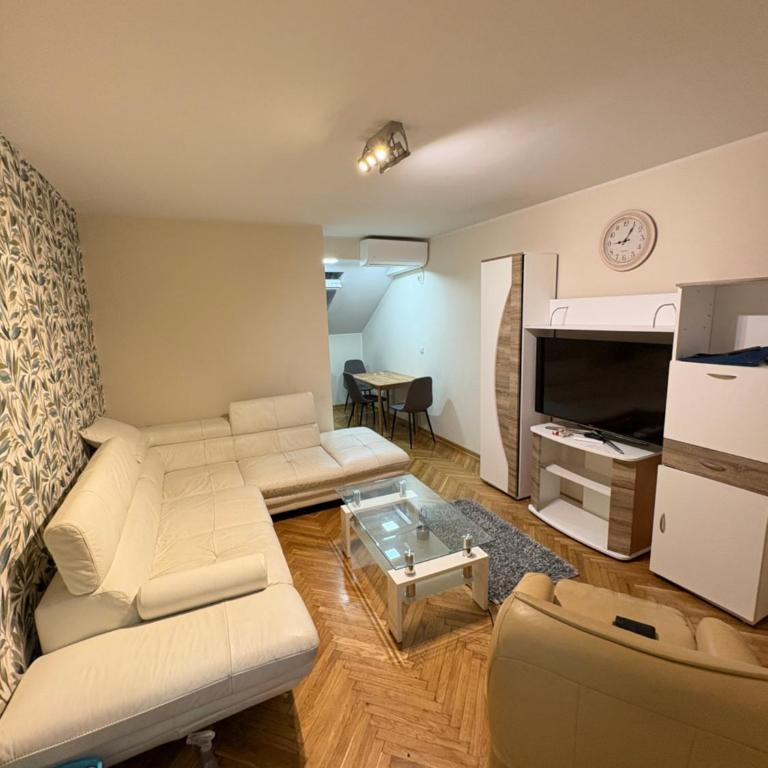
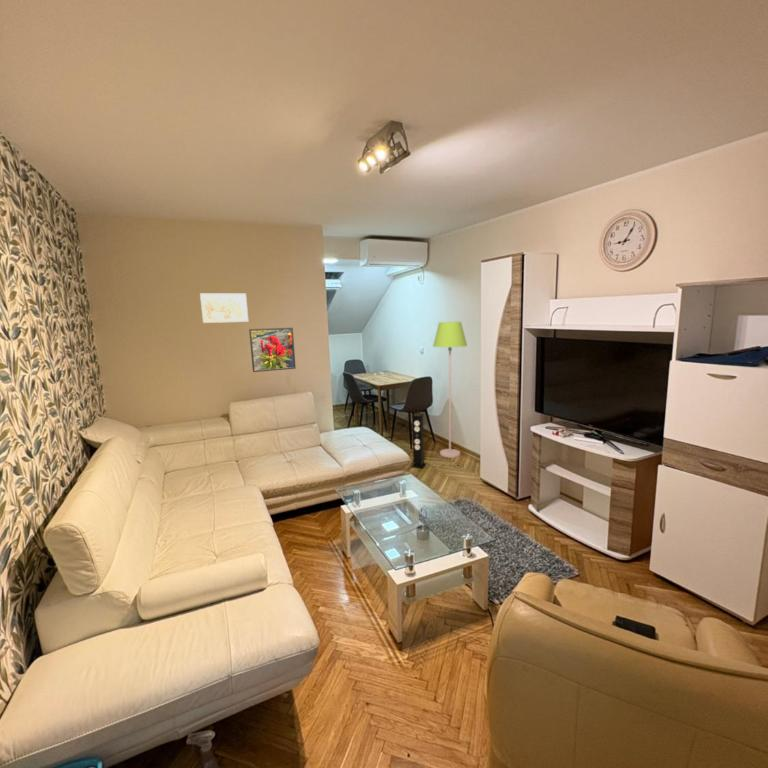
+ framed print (273, 349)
+ speaker (422, 440)
+ floor lamp (449, 389)
+ wall art (224, 308)
